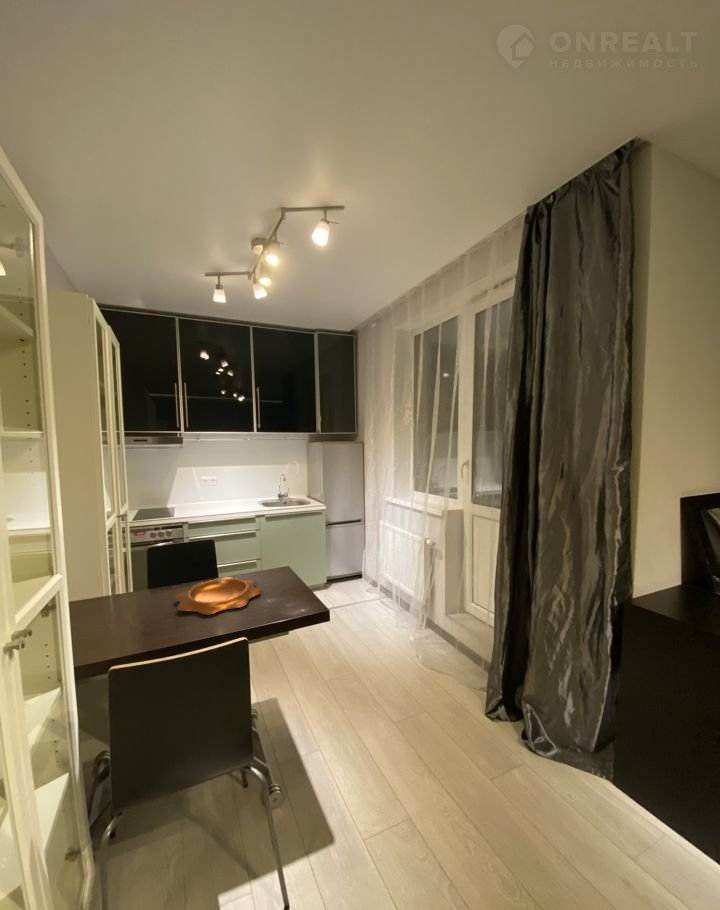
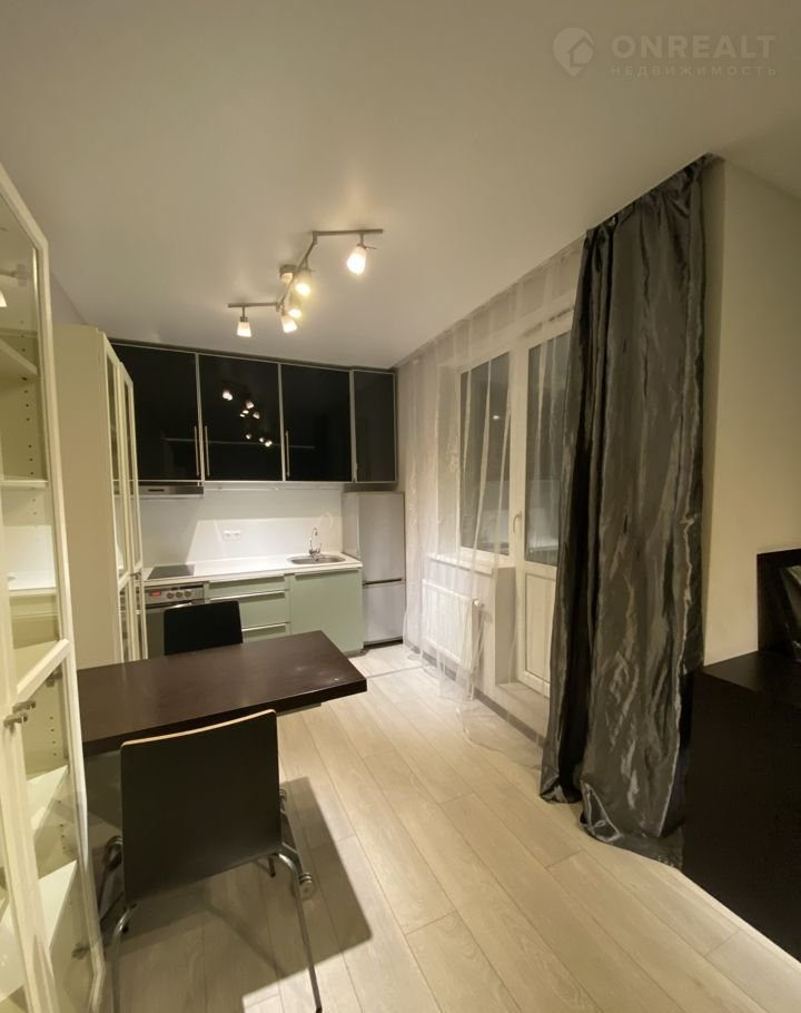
- decorative bowl (219, 593)
